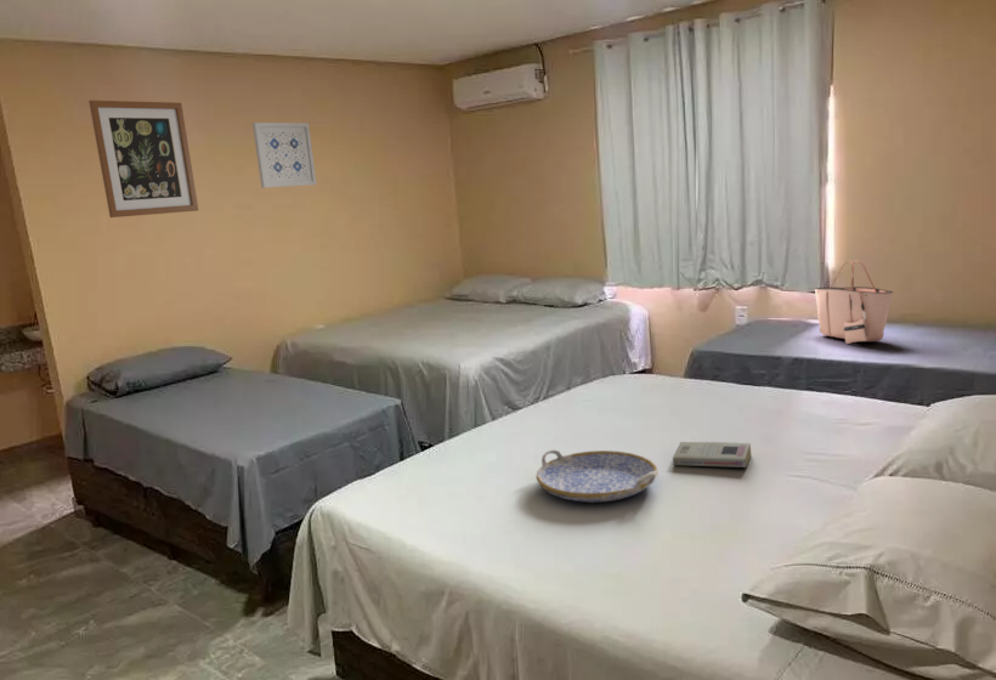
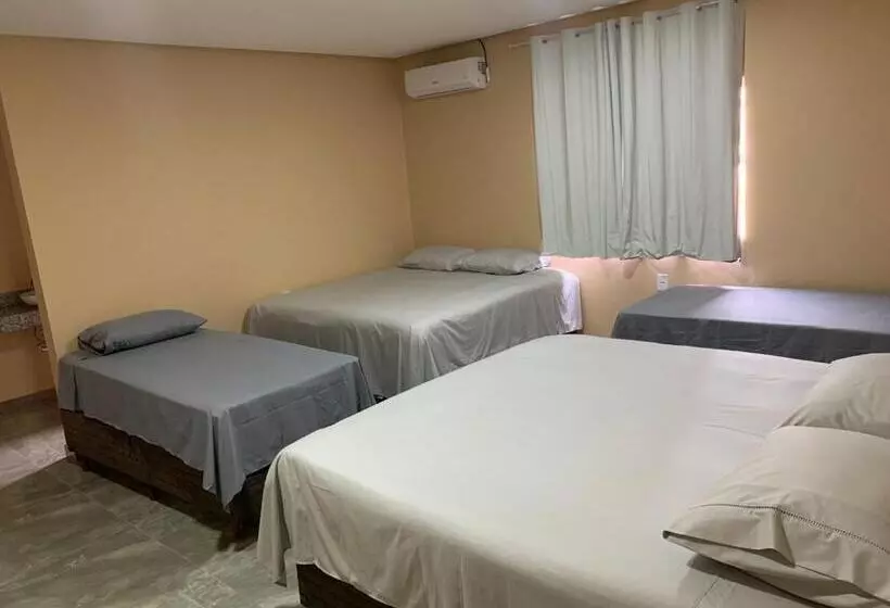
- wall art (146, 158)
- book (712, 454)
- serving tray (595, 474)
- wall art (285, 154)
- tote bag (850, 300)
